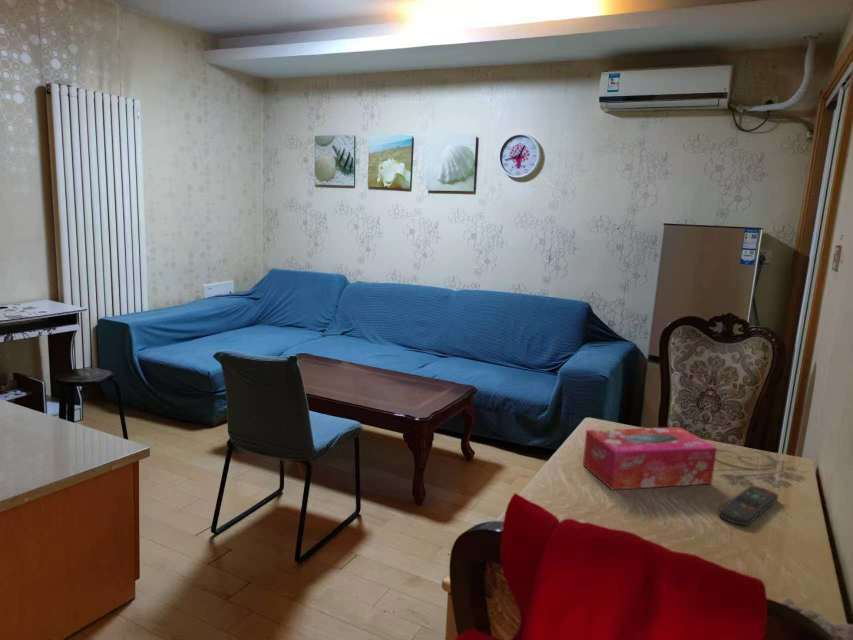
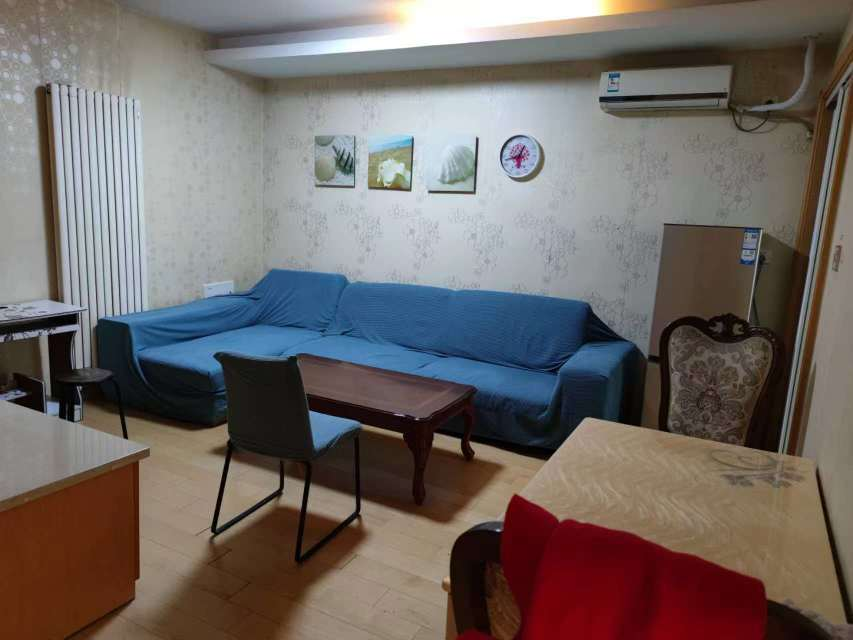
- remote control (749, 504)
- tissue box (647, 456)
